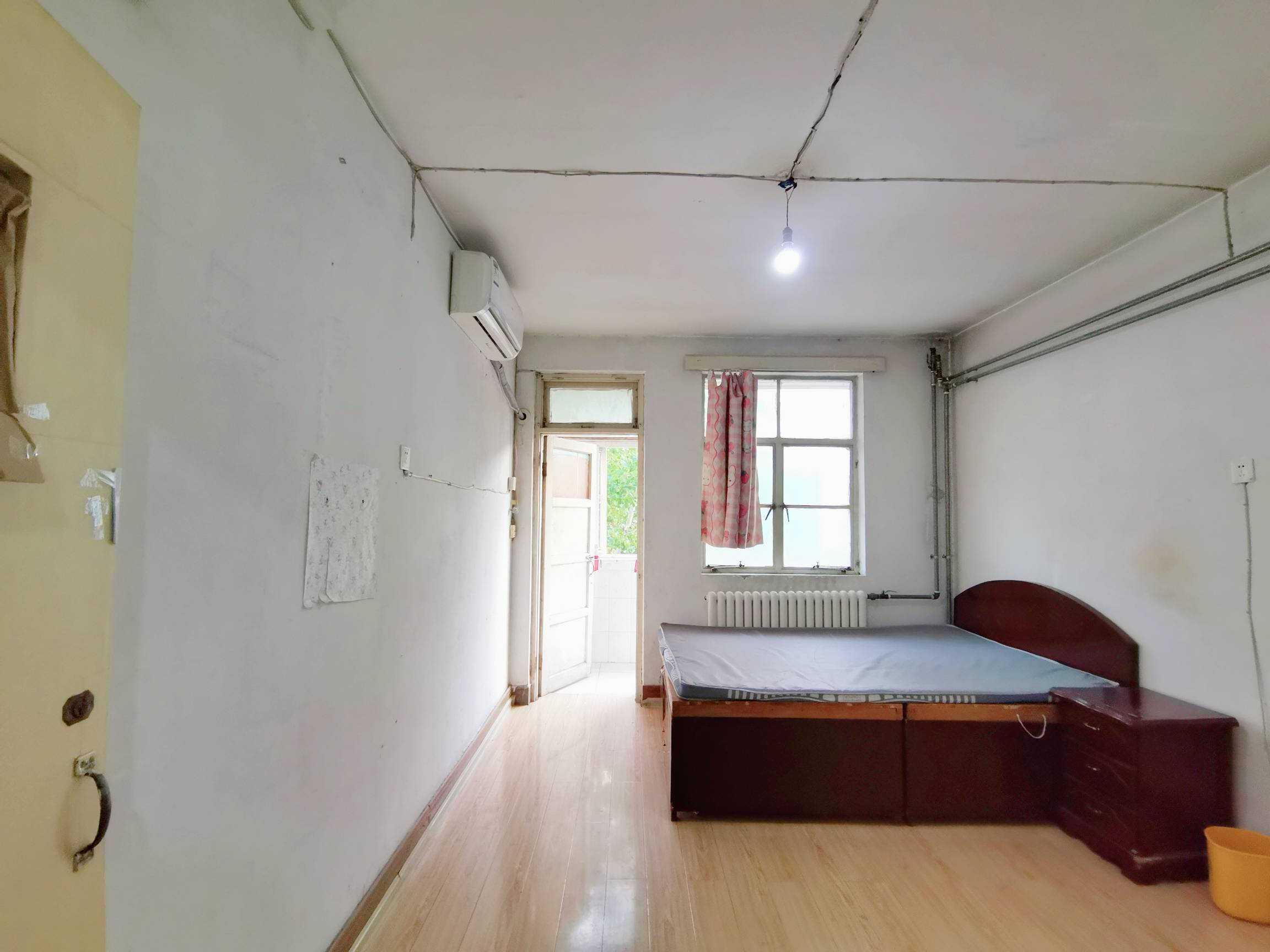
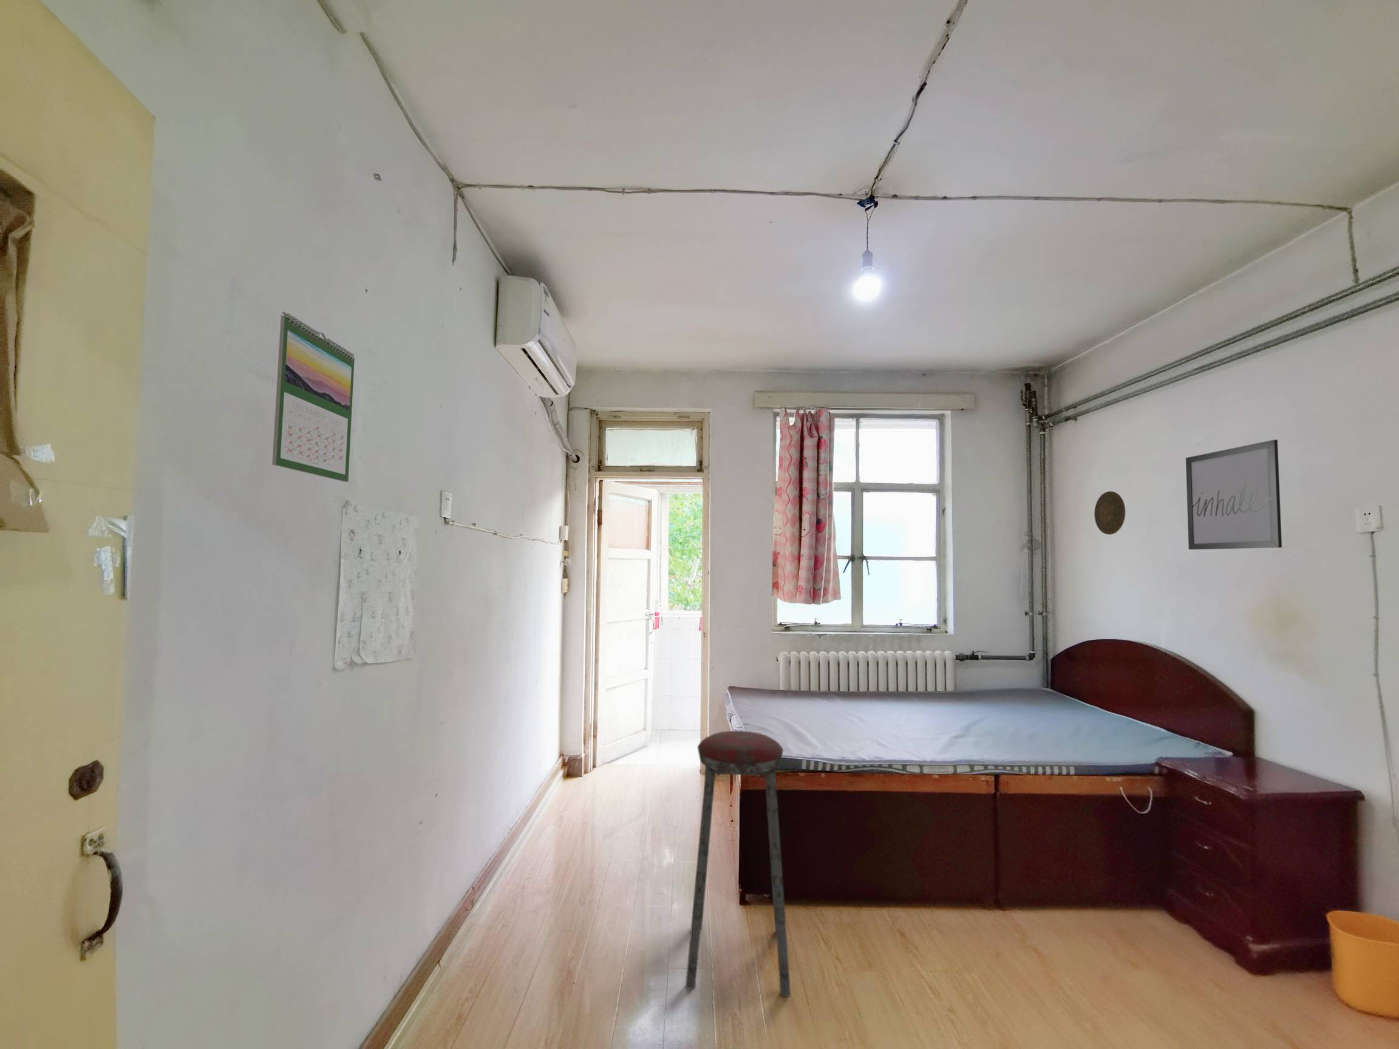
+ wall art (1229, 498)
+ music stool (709, 842)
+ calendar (317, 402)
+ decorative plate (1107, 512)
